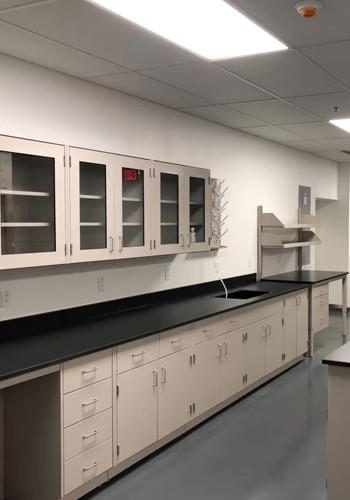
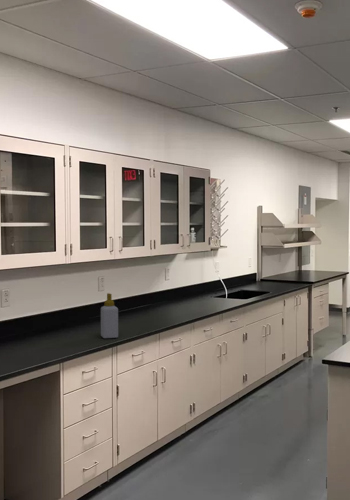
+ soap bottle (109, 315)
